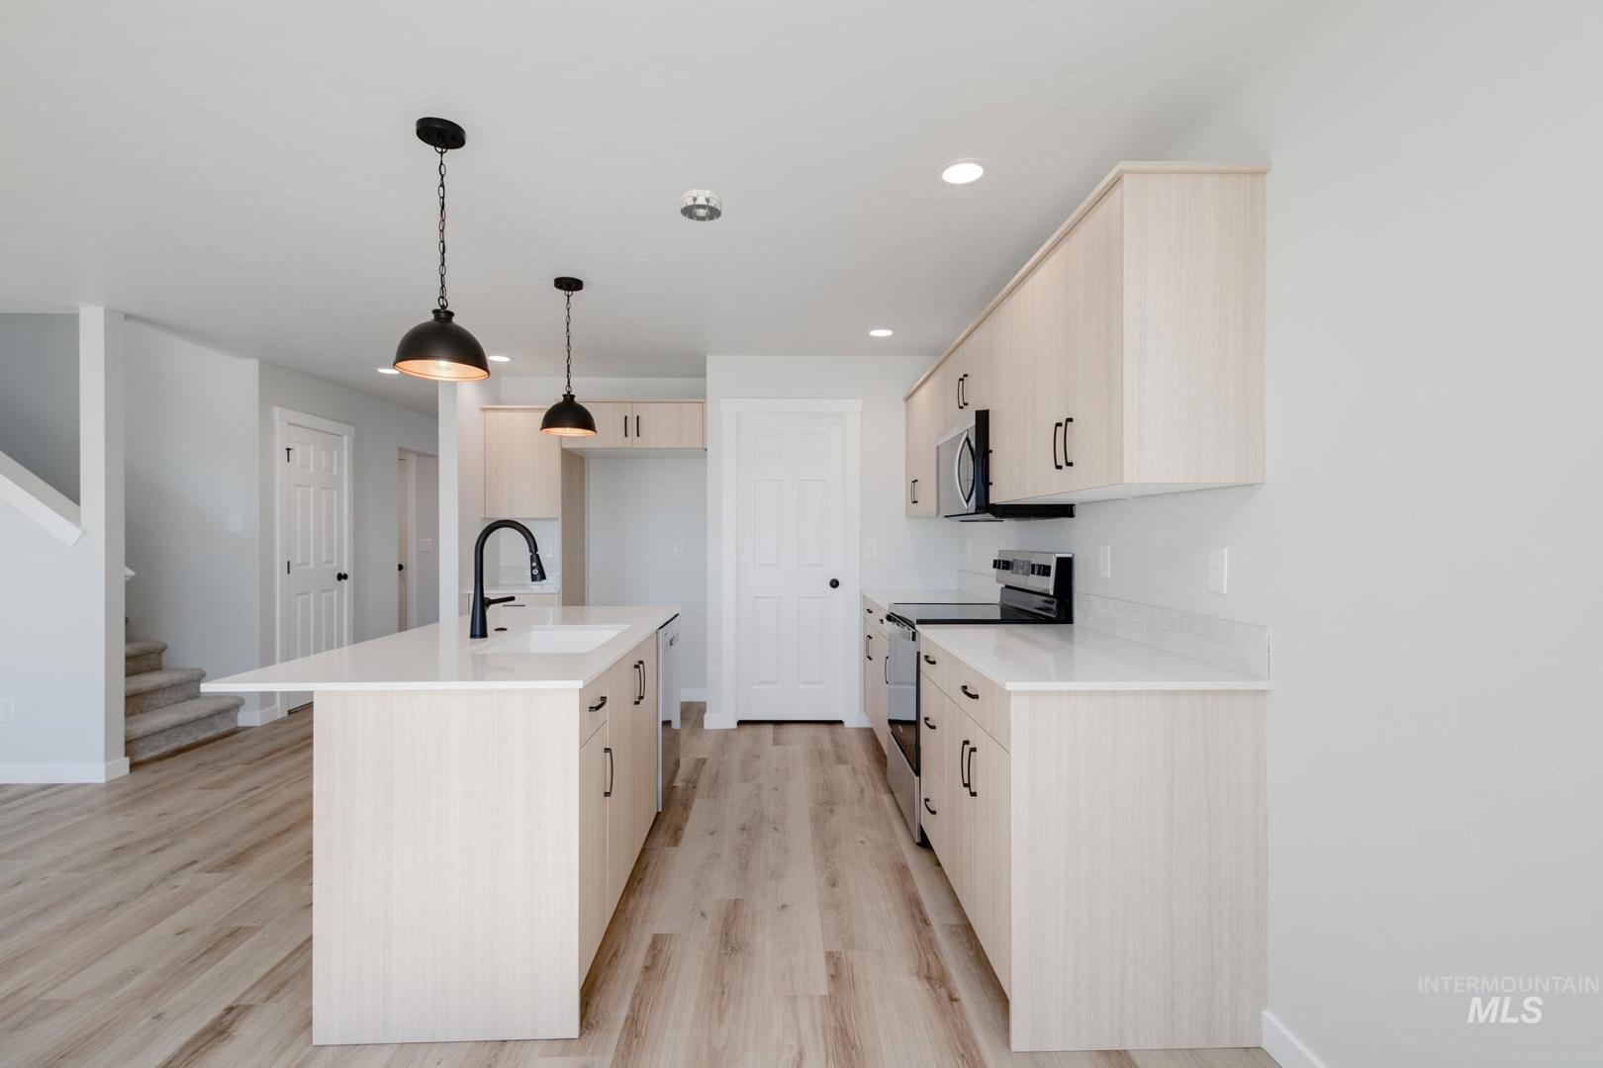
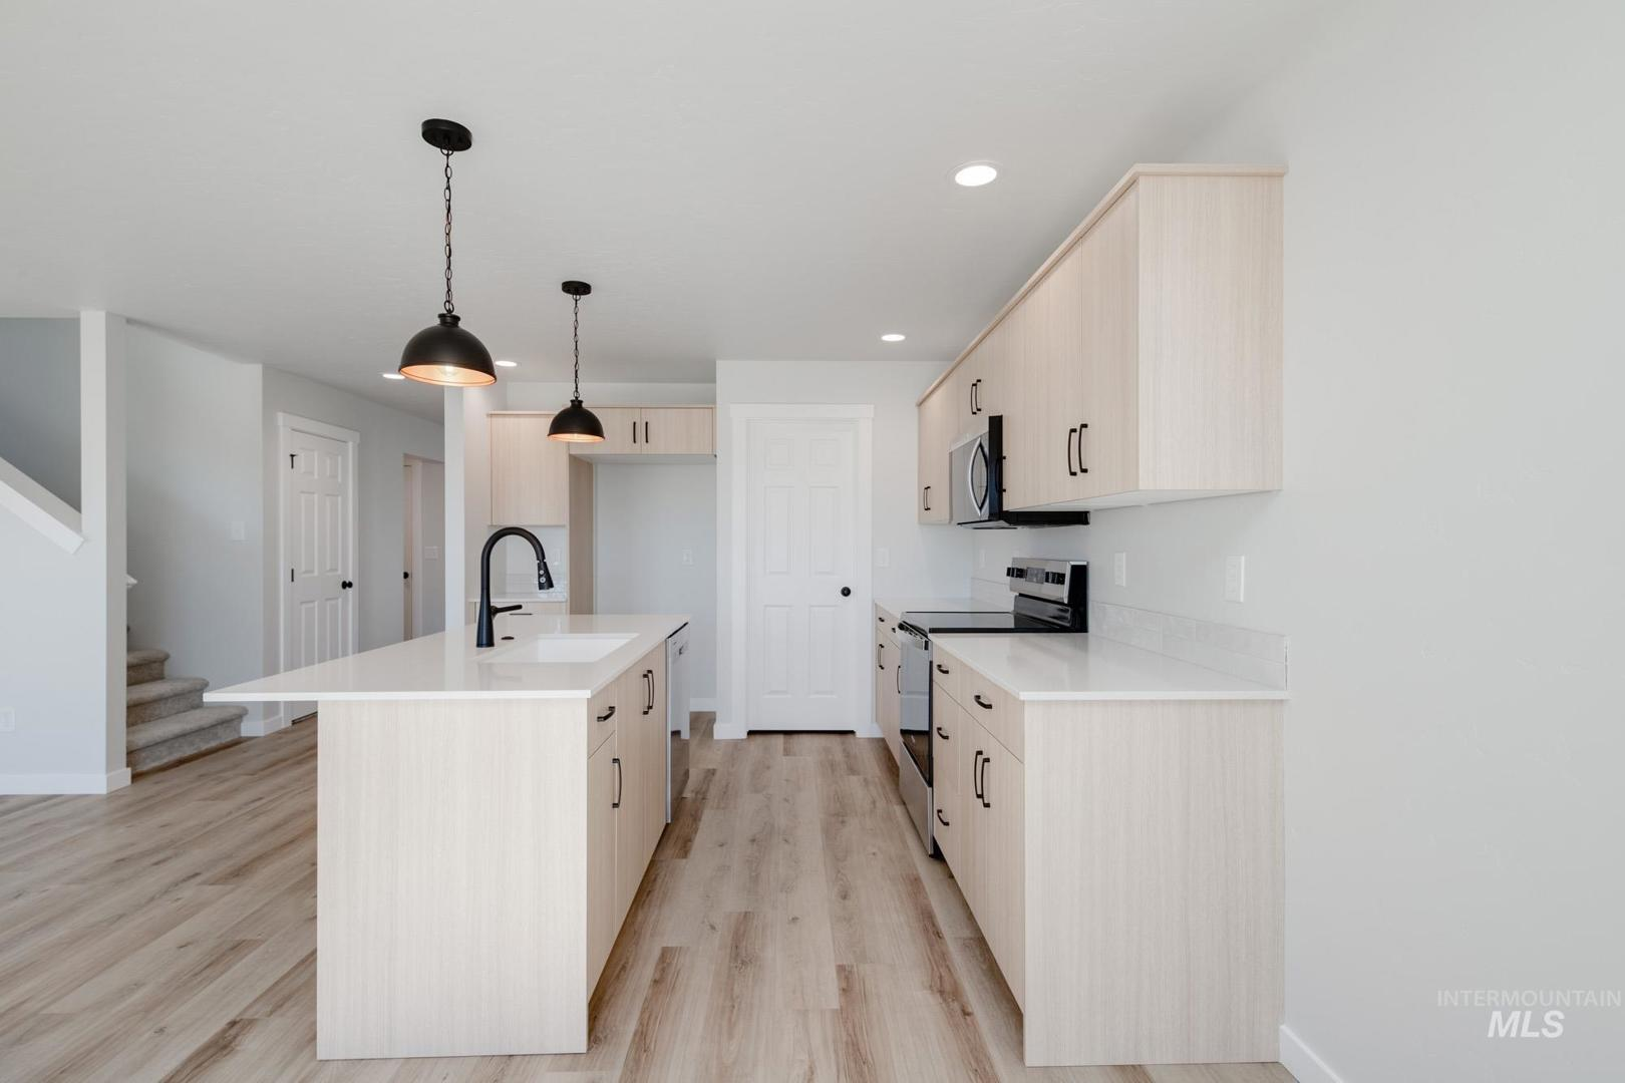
- smoke detector (700, 205)
